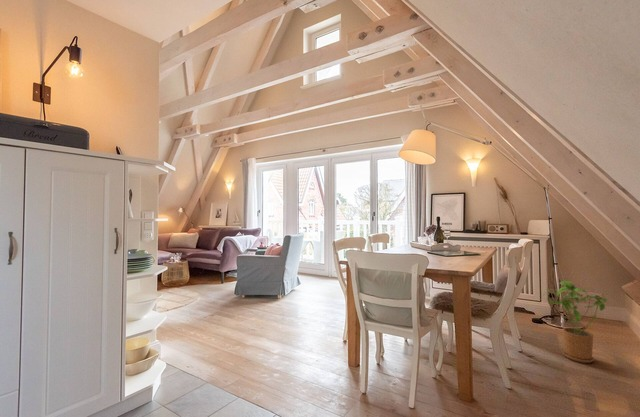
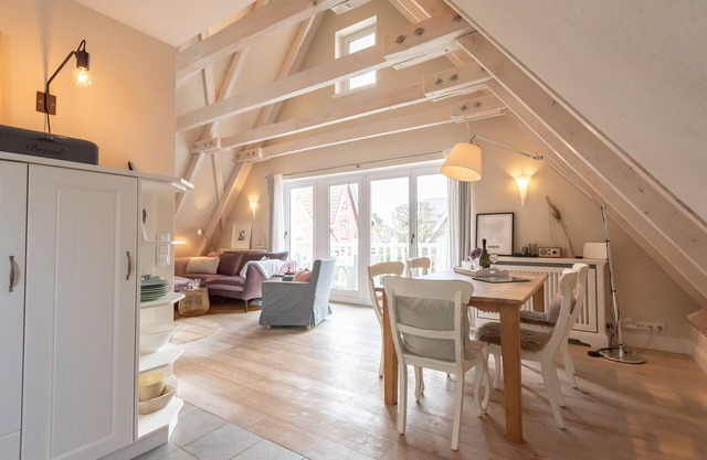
- house plant (571, 318)
